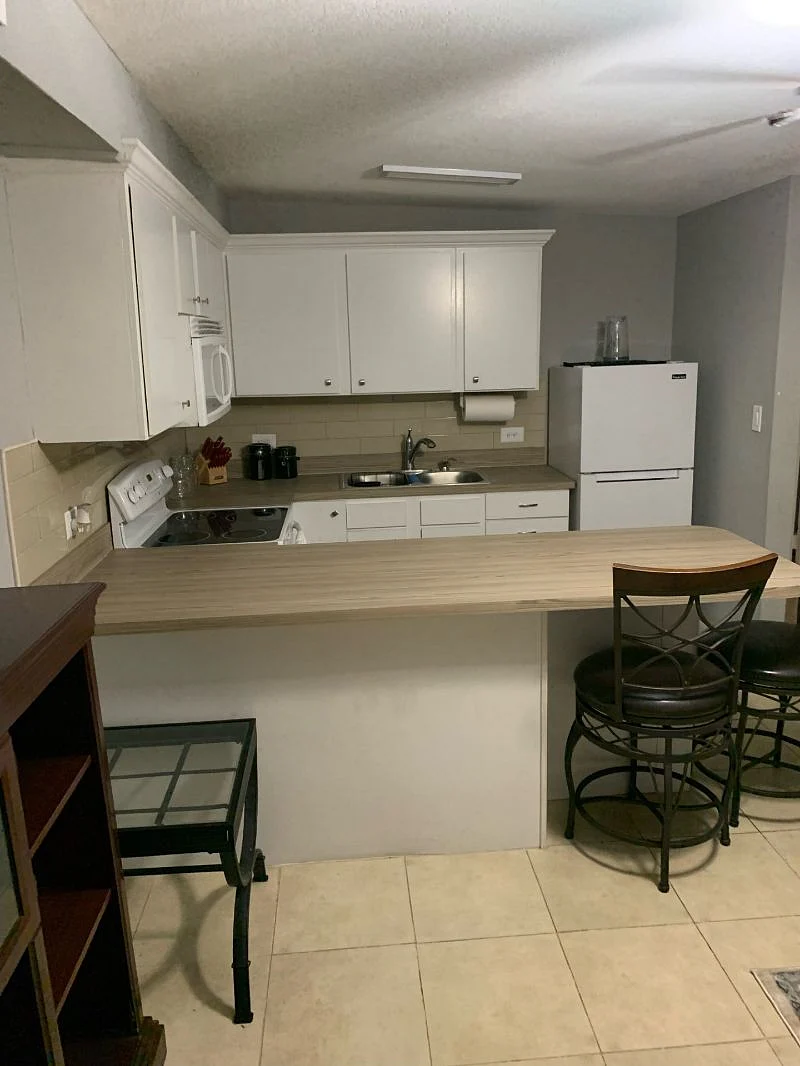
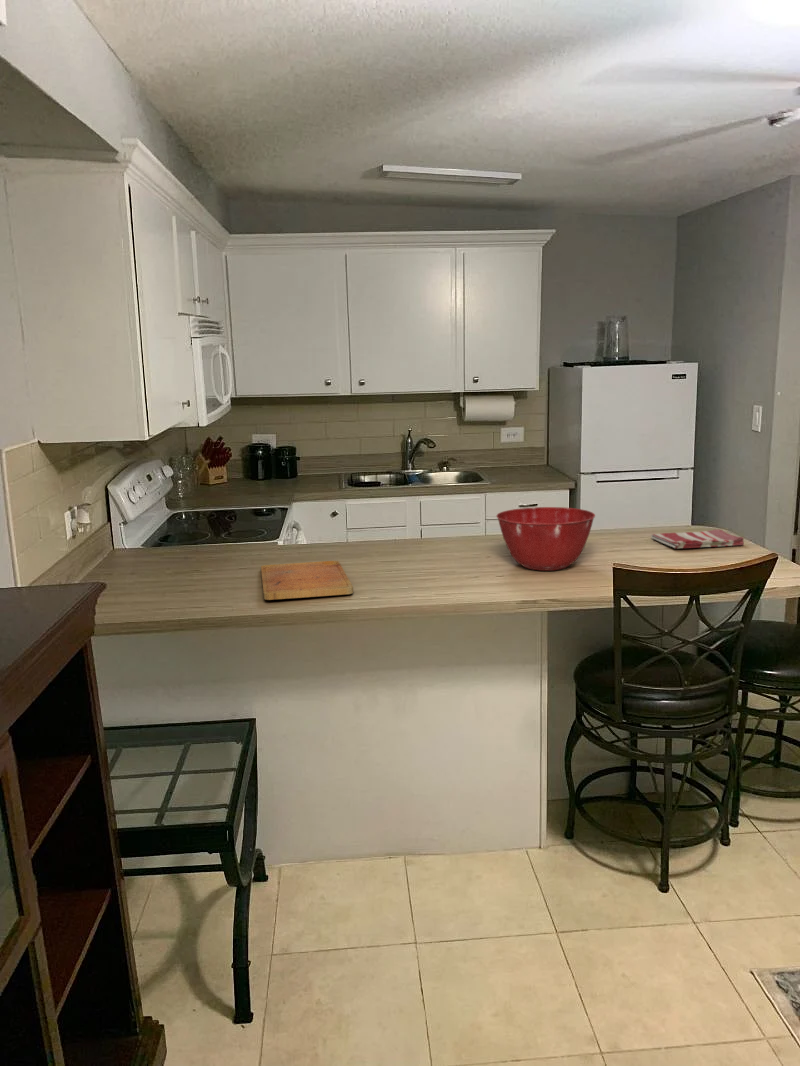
+ cutting board (304, 578)
+ dish towel (696, 538)
+ mixing bowl (544, 539)
